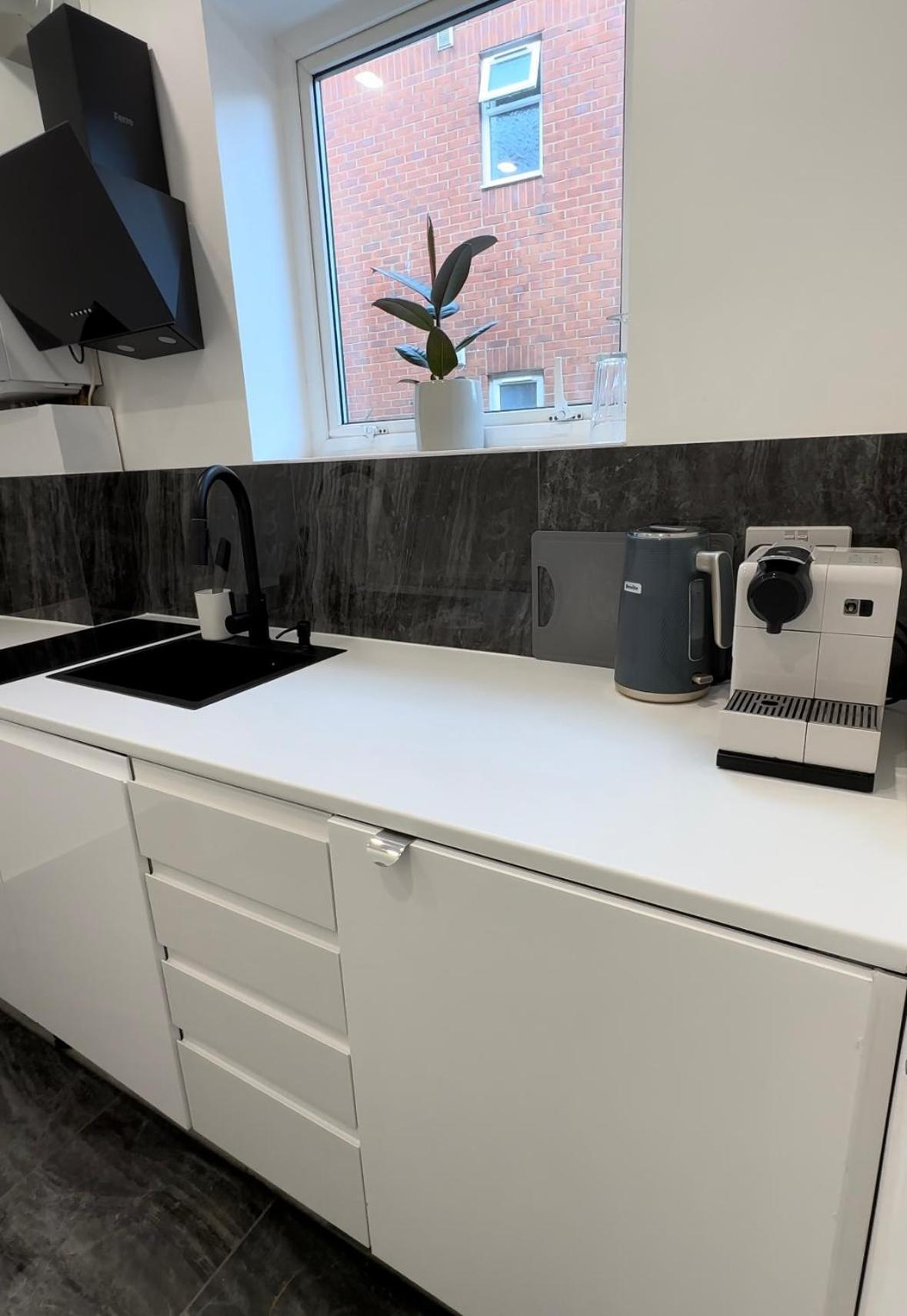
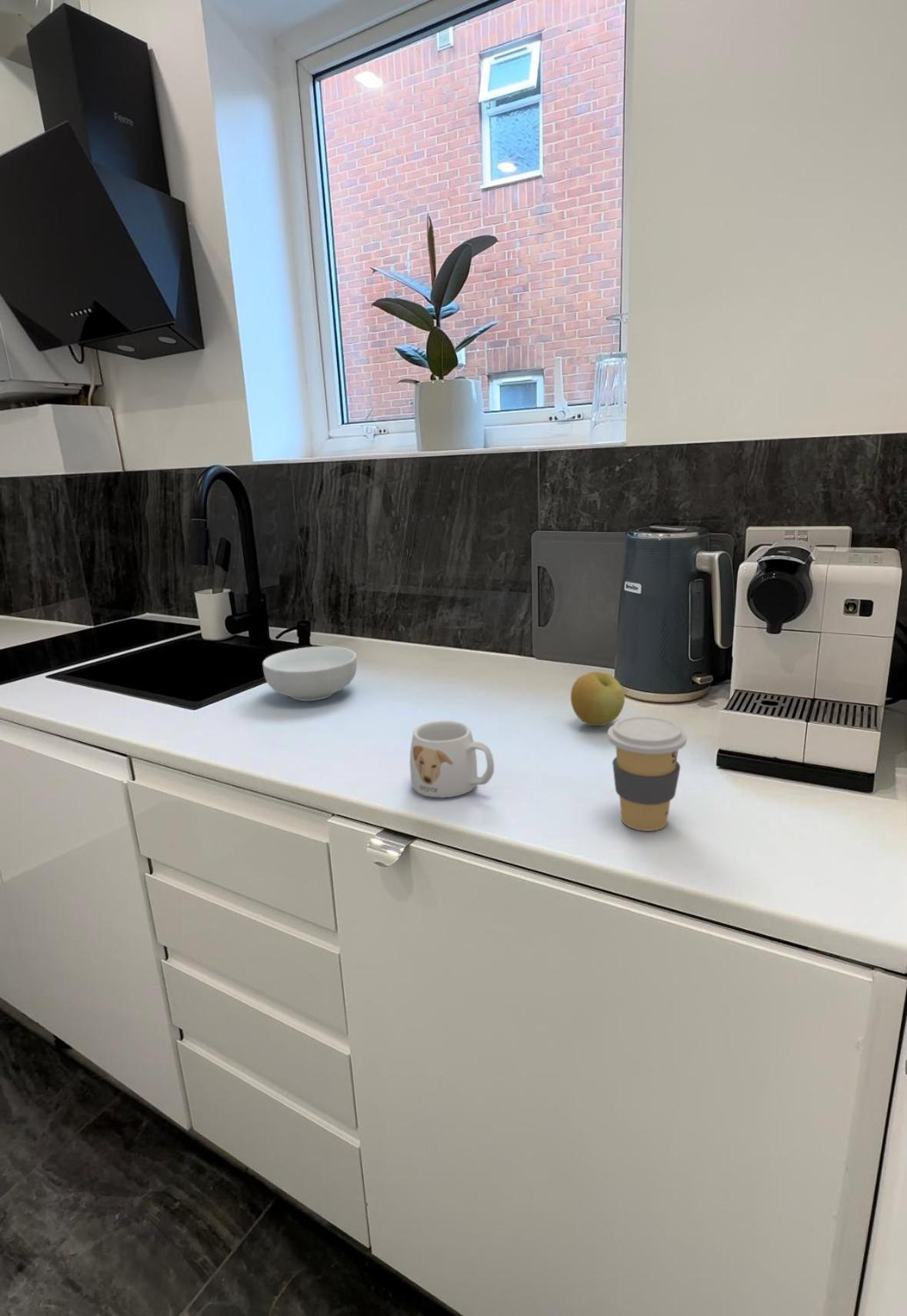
+ coffee cup (645, 774)
+ cereal bowl (312, 676)
+ mug (453, 760)
+ apple (598, 699)
